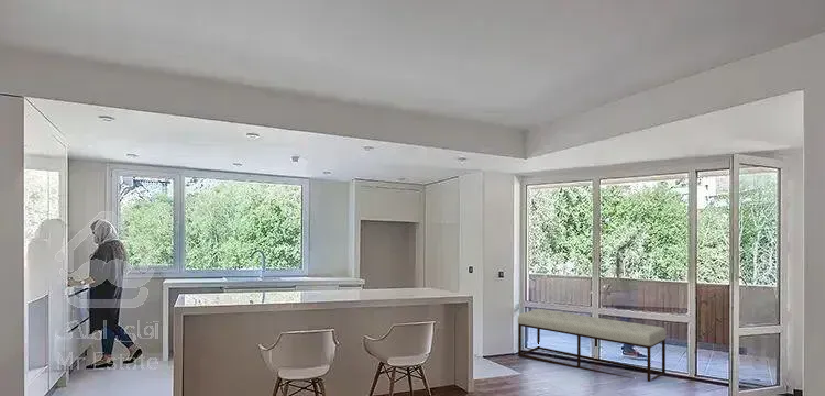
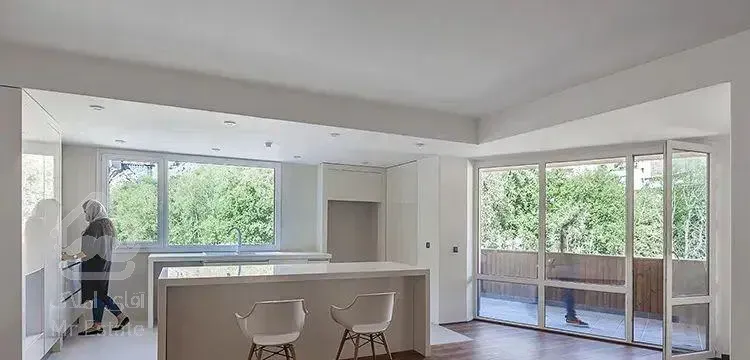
- bench (587, 337)
